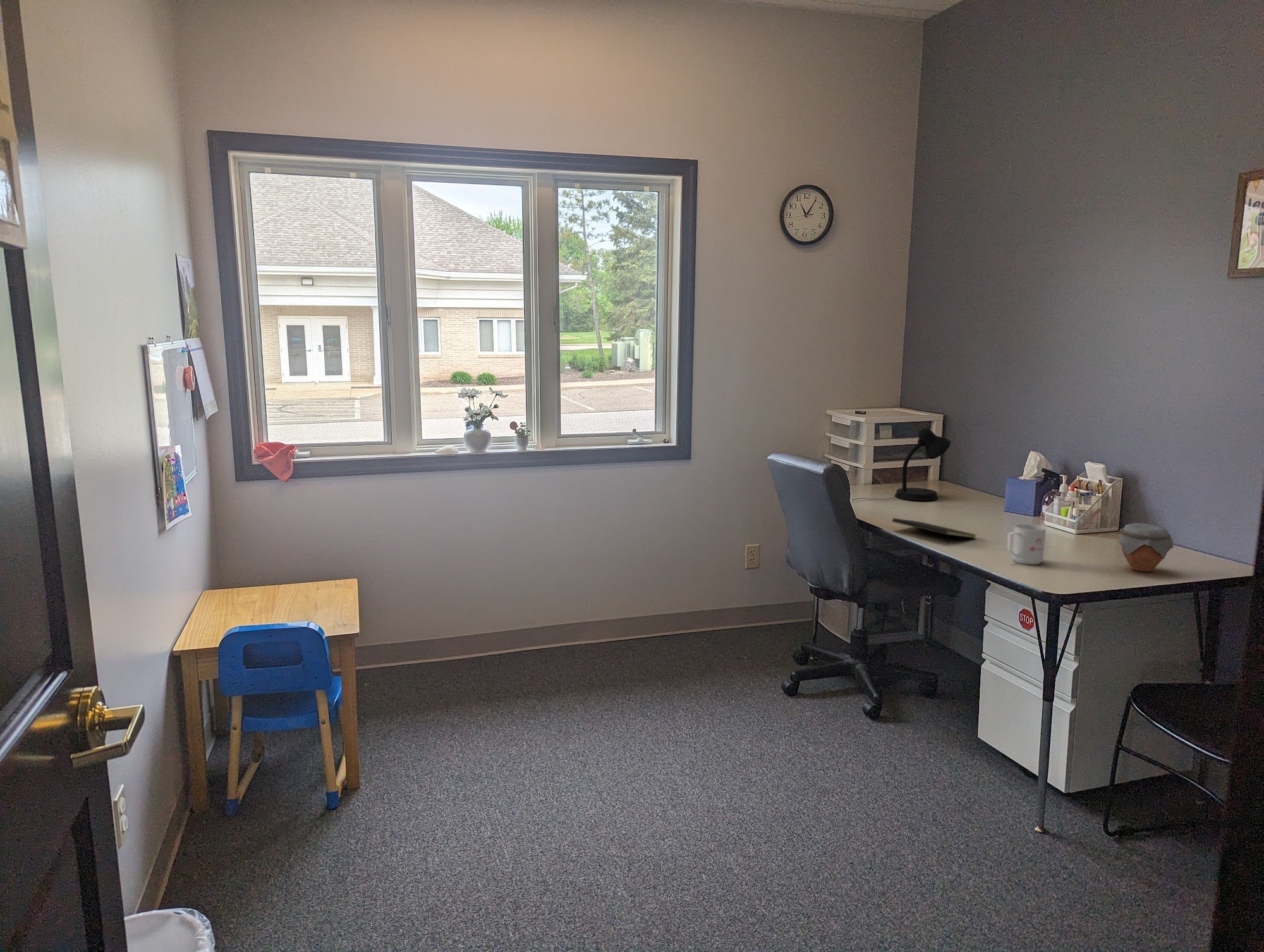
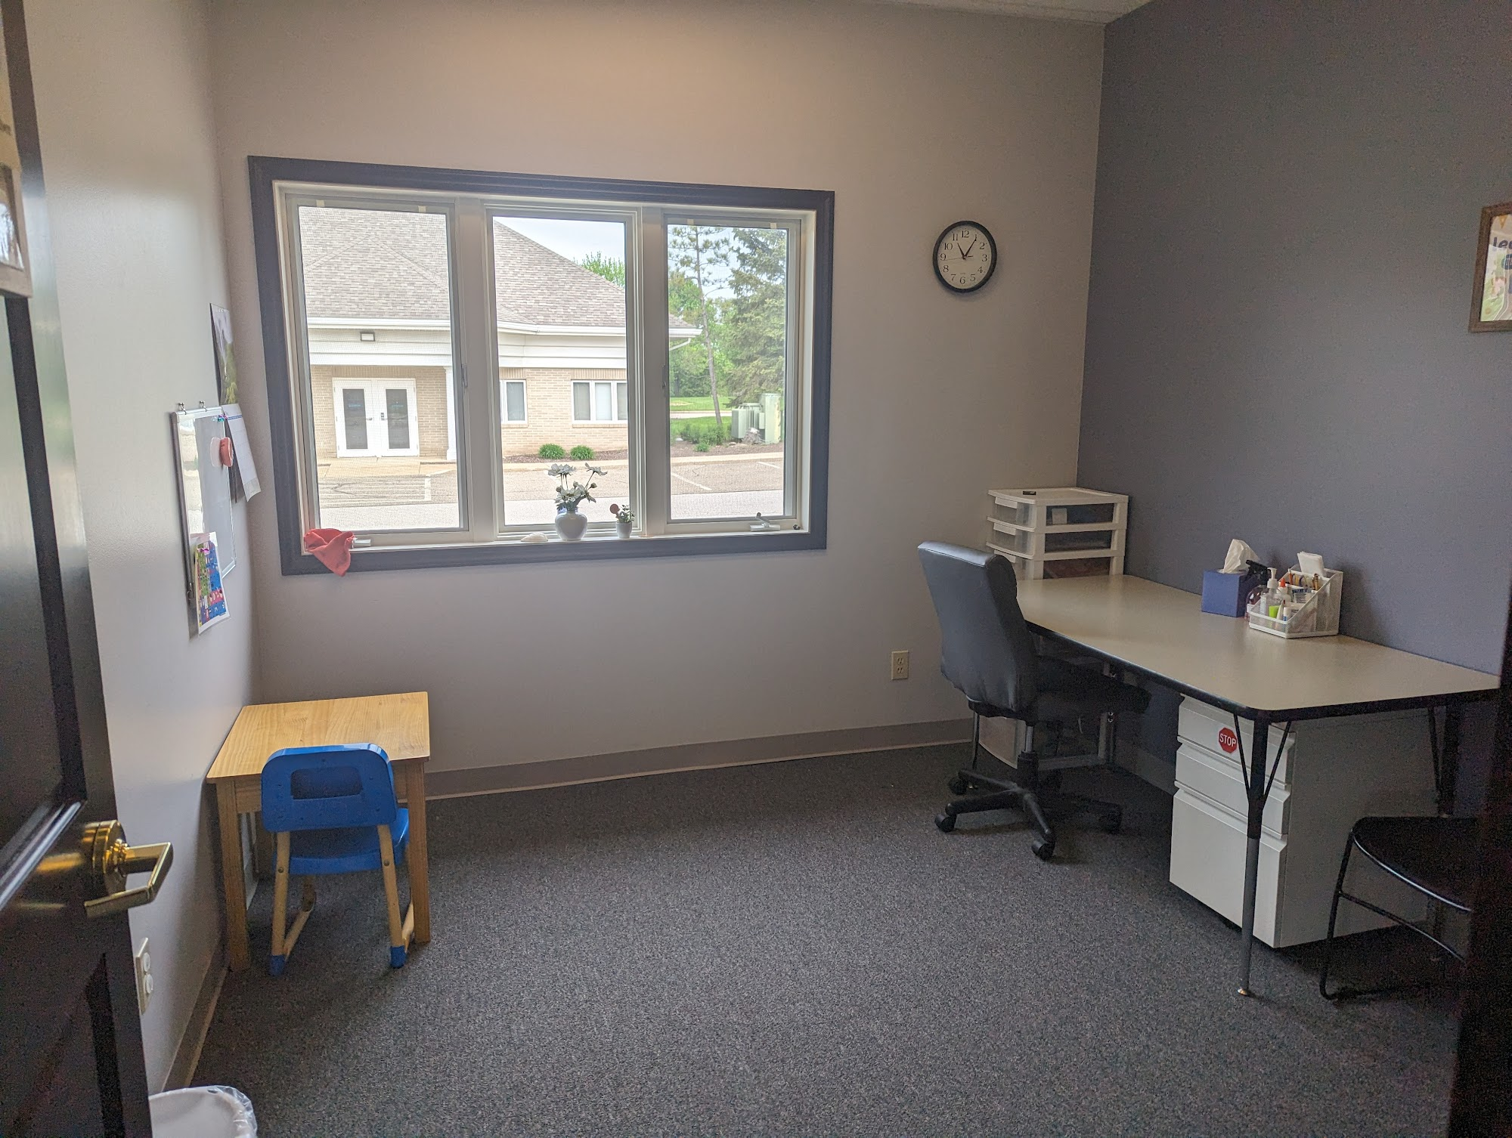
- notepad (933, 528)
- mug (1024, 544)
- desk lamp (903, 464)
- jar (1144, 548)
